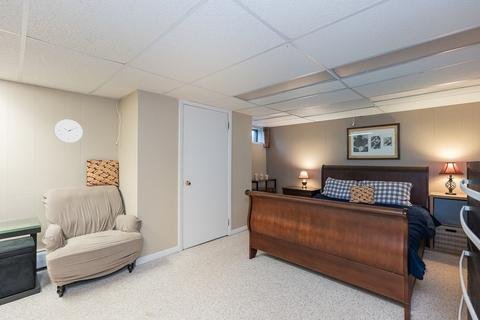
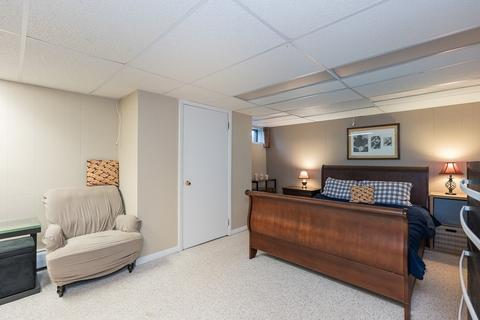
- wall clock (68, 131)
